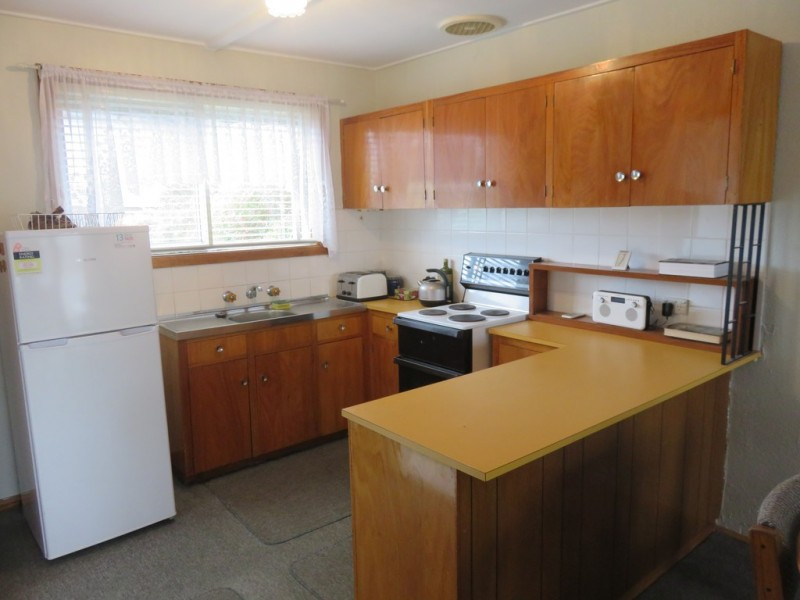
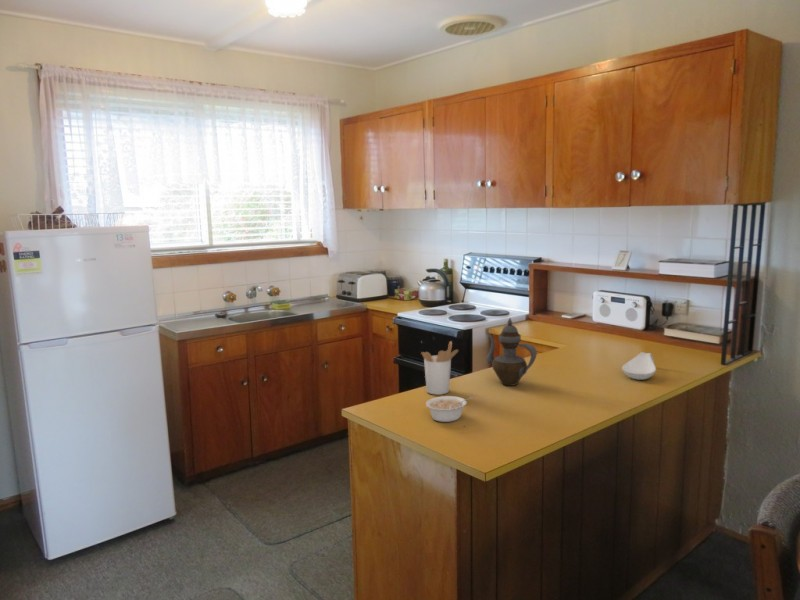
+ teapot (510, 351)
+ legume (447, 407)
+ utensil holder (441, 368)
+ spoon rest (641, 364)
